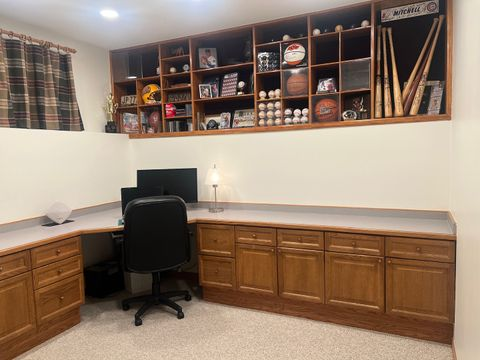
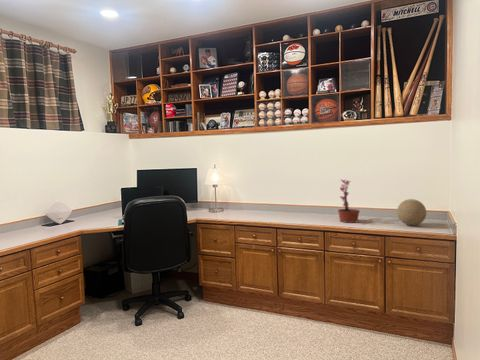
+ decorative orb (411, 212)
+ potted plant (347, 202)
